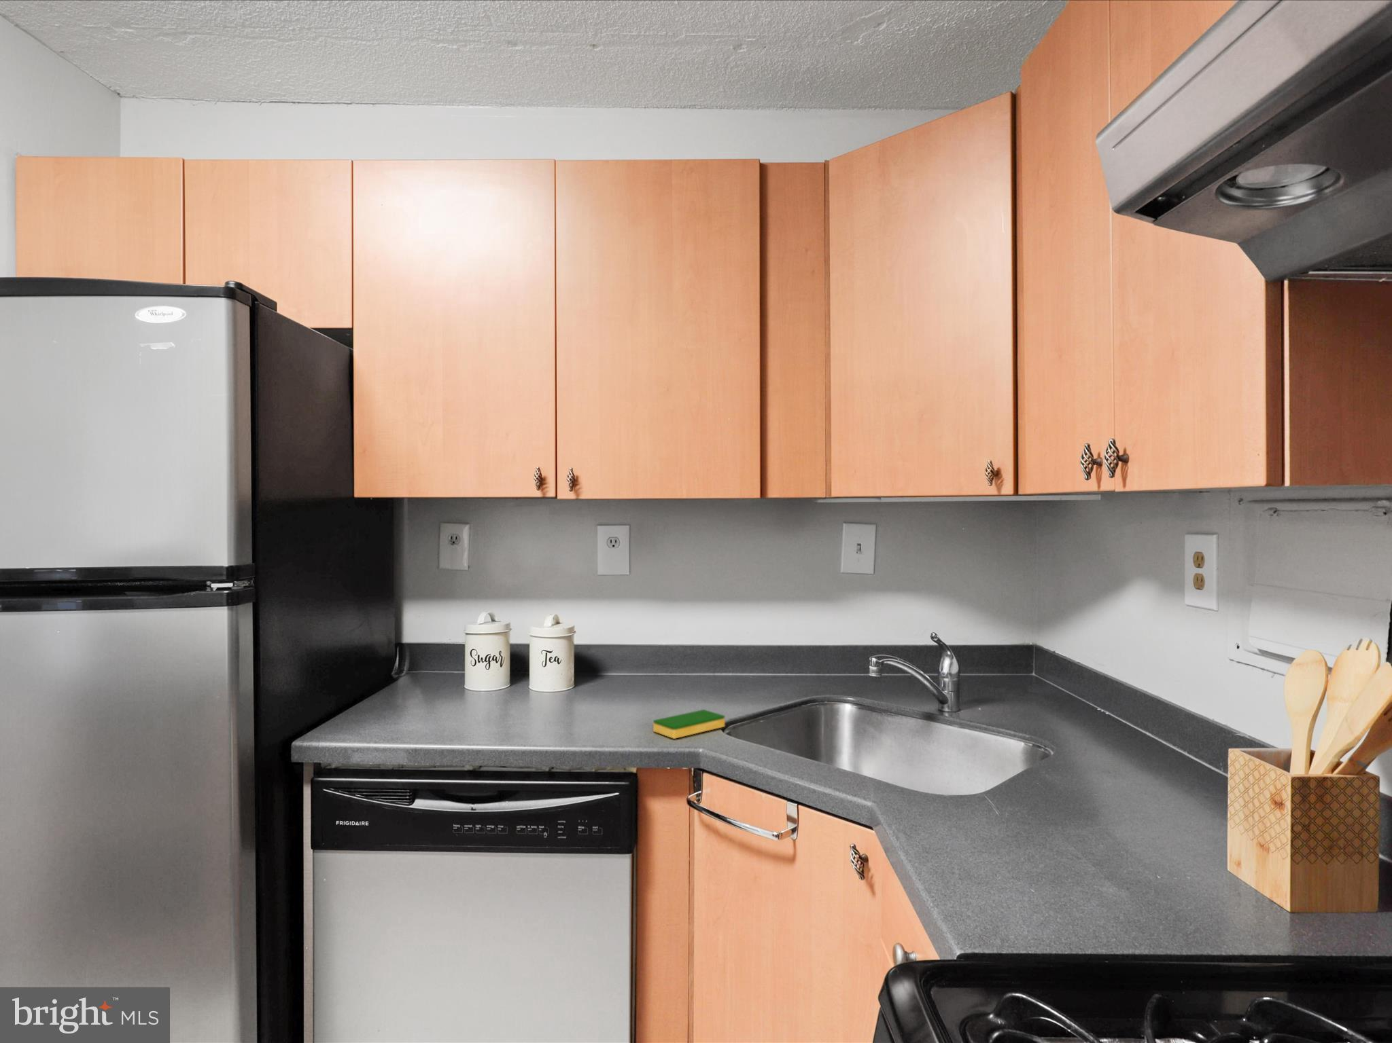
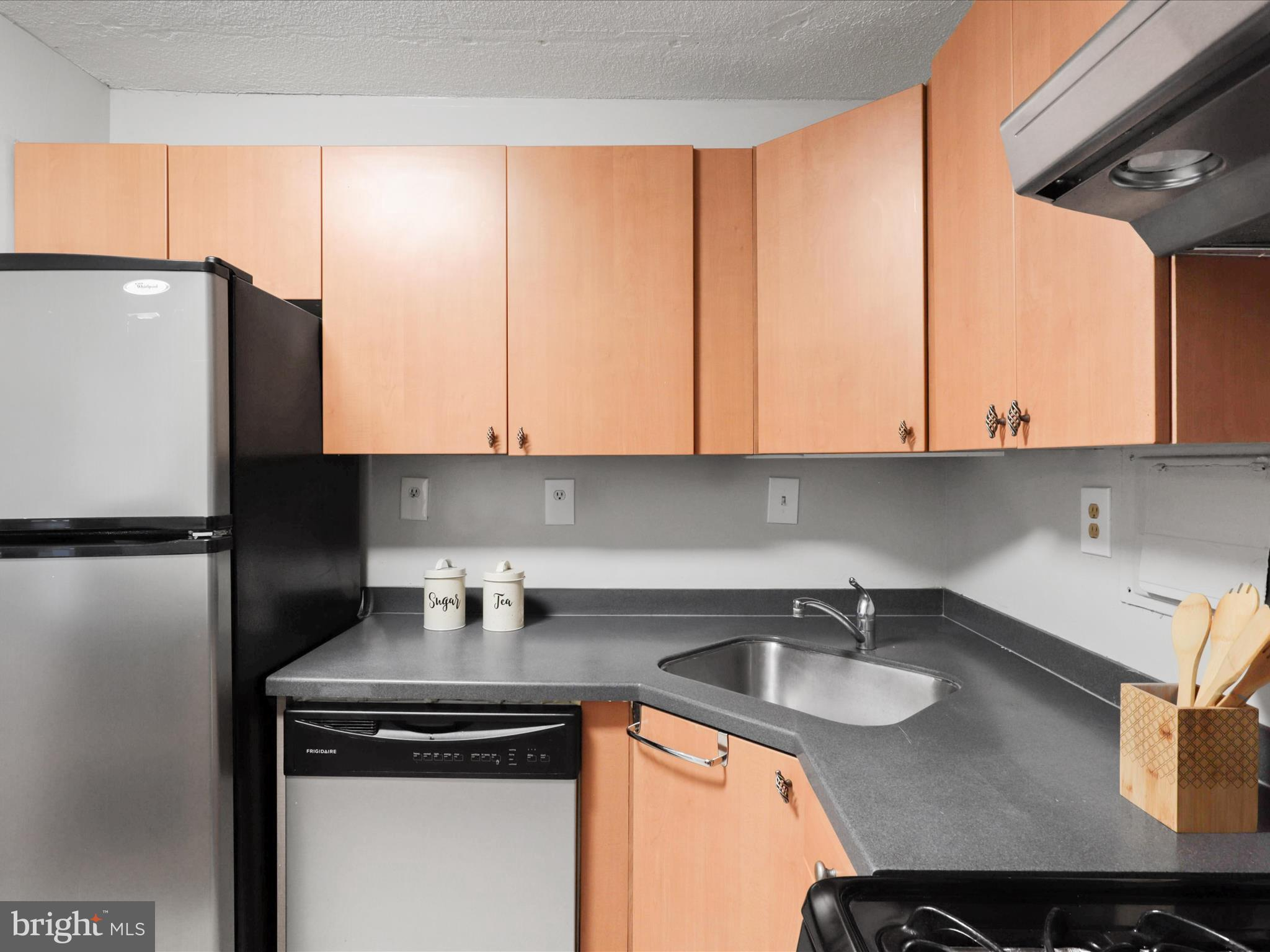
- dish sponge (689, 723)
